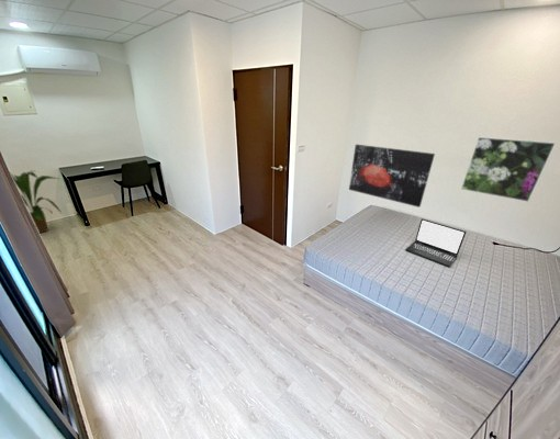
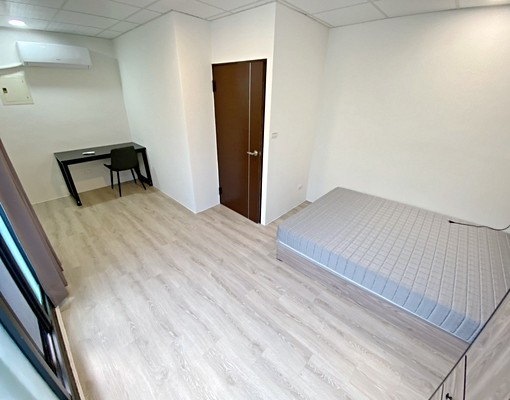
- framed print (503, 168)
- wall art (385, 173)
- laptop (434, 240)
- house plant (37, 198)
